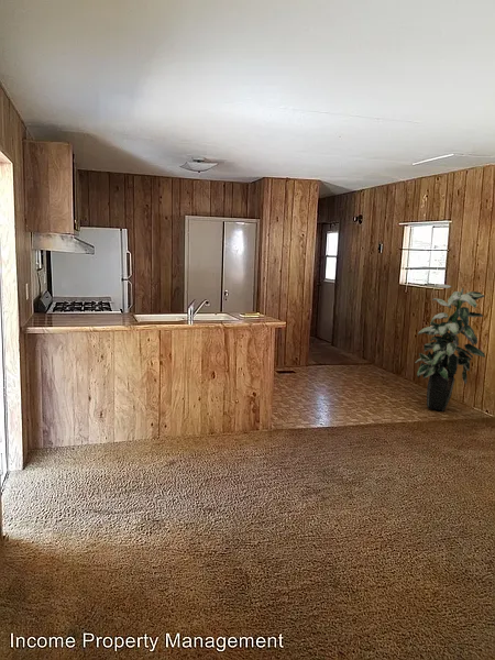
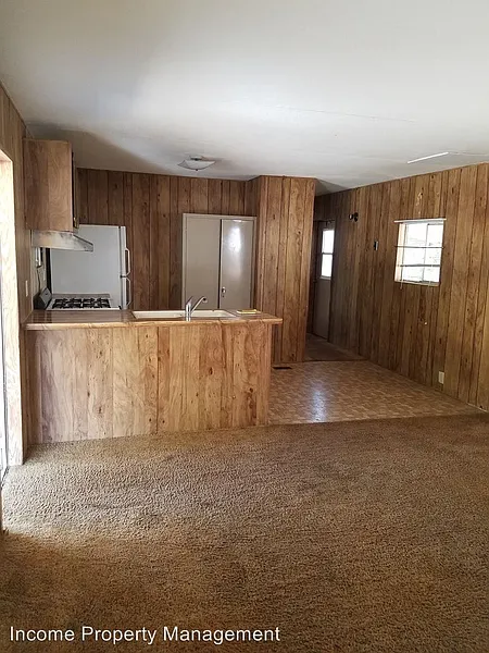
- indoor plant (446, 346)
